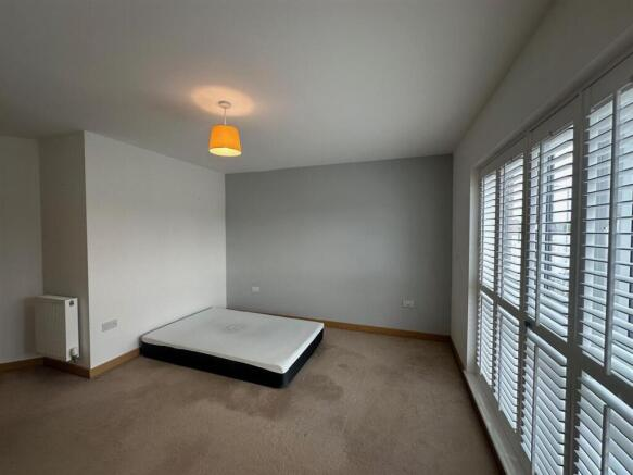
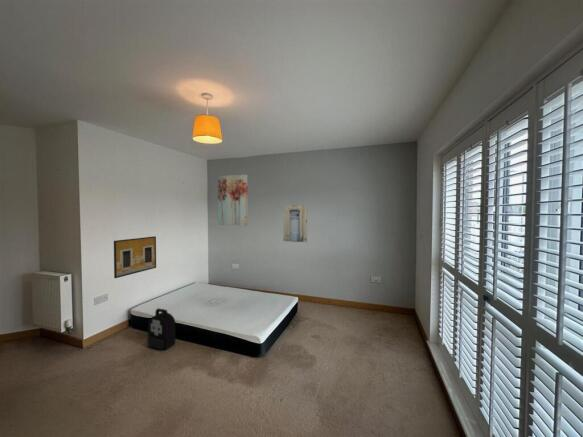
+ backpack (162, 326)
+ wall art (295, 223)
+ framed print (136, 255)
+ wall art (232, 200)
